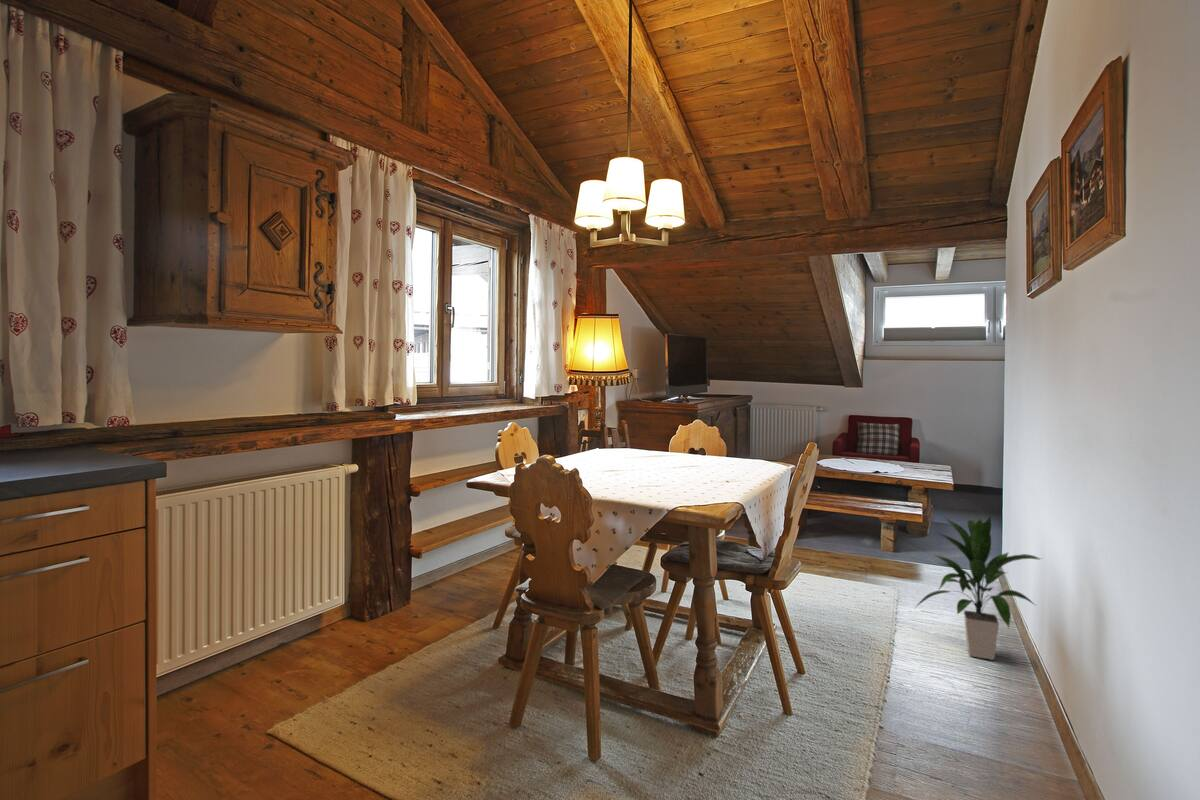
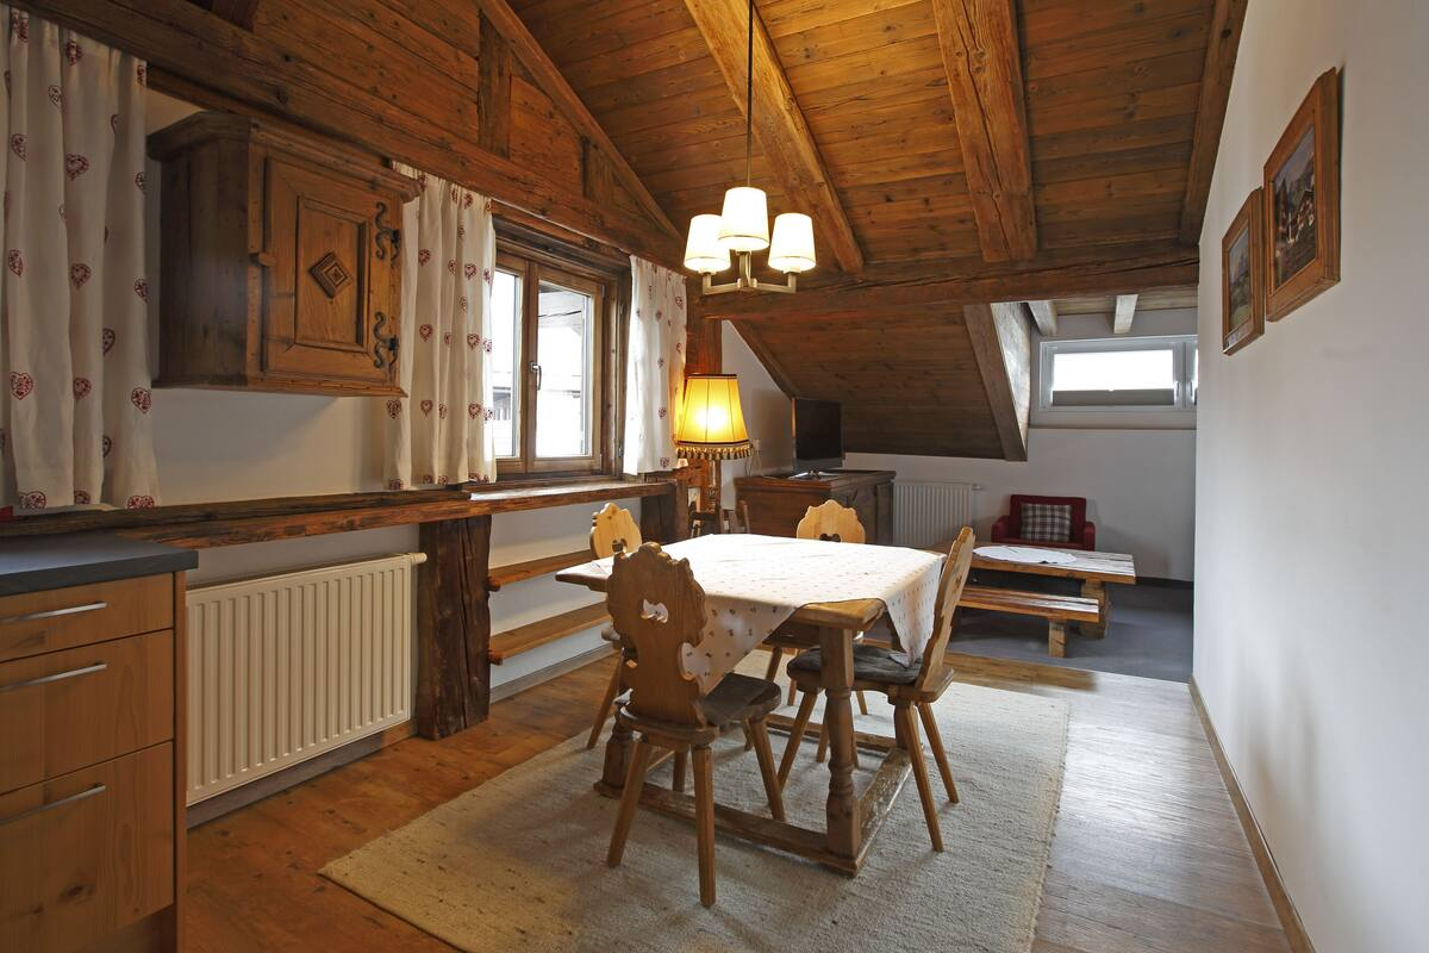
- indoor plant (975, 582)
